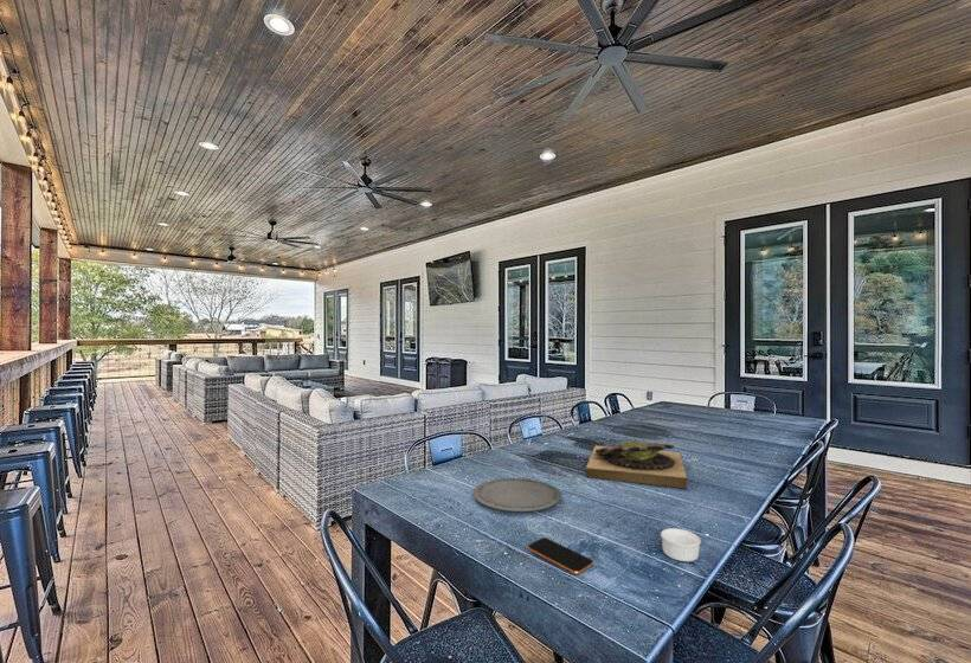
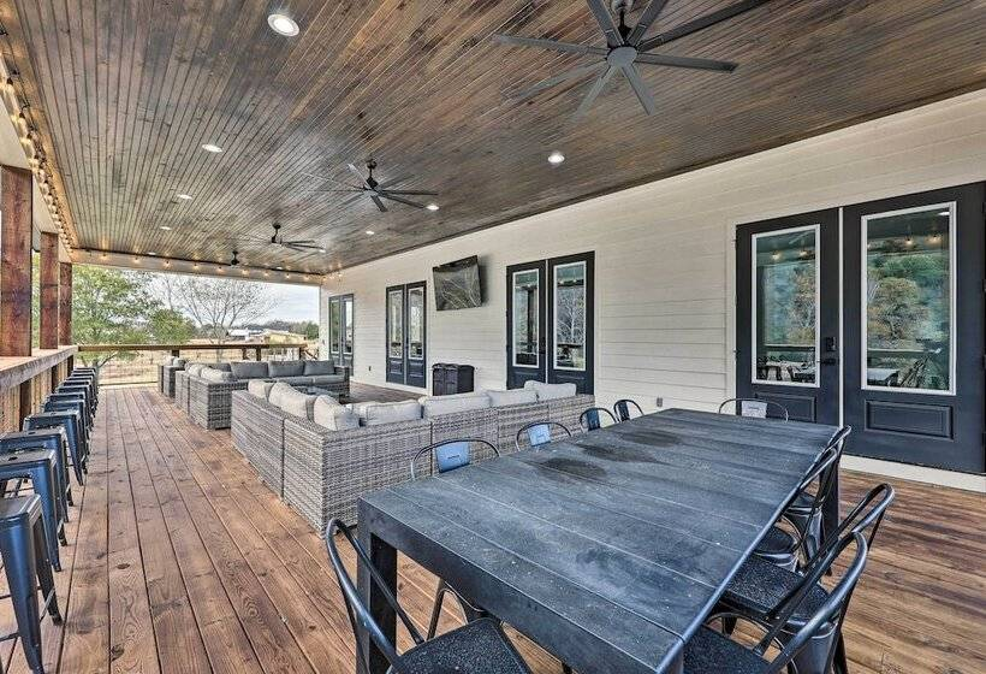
- plate (516, 495)
- ramekin (680, 545)
- smartphone (559, 554)
- succulent planter (635, 453)
